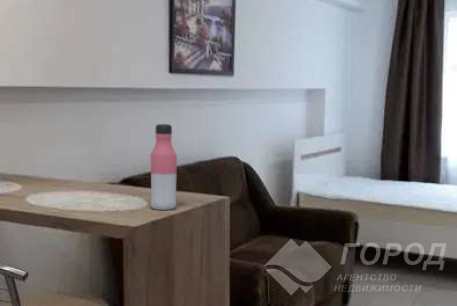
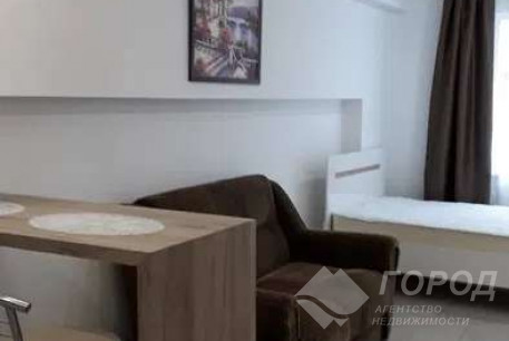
- water bottle (163, 166)
